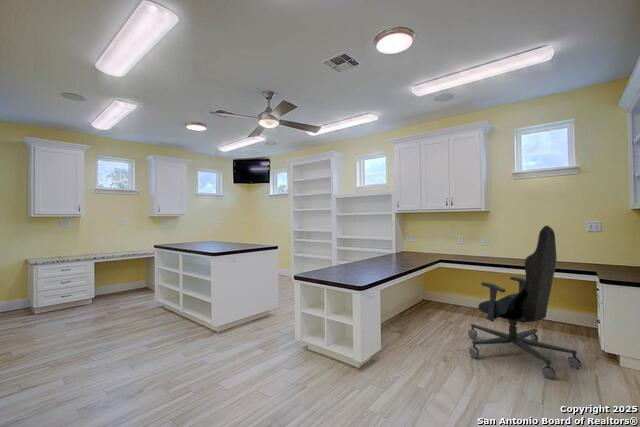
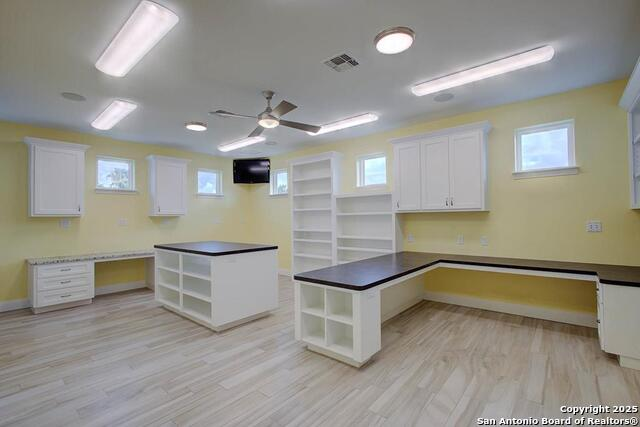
- office chair (518, 292)
